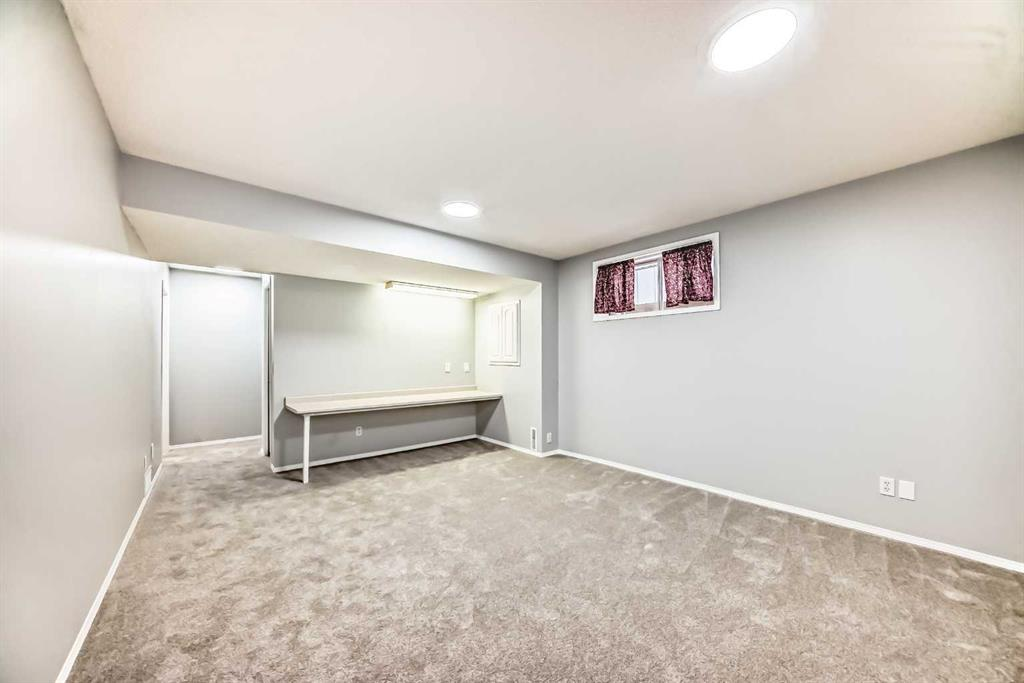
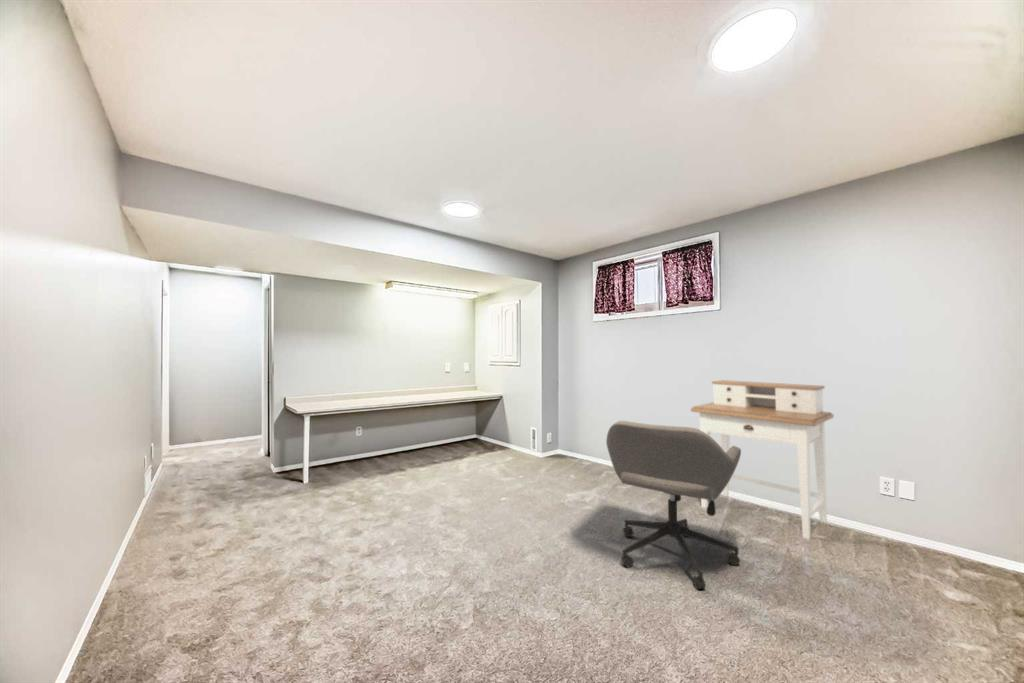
+ office chair (671, 486)
+ desk (759, 439)
